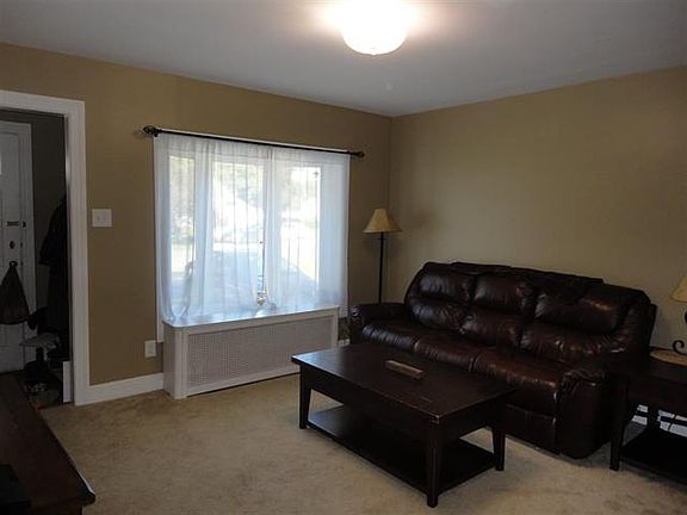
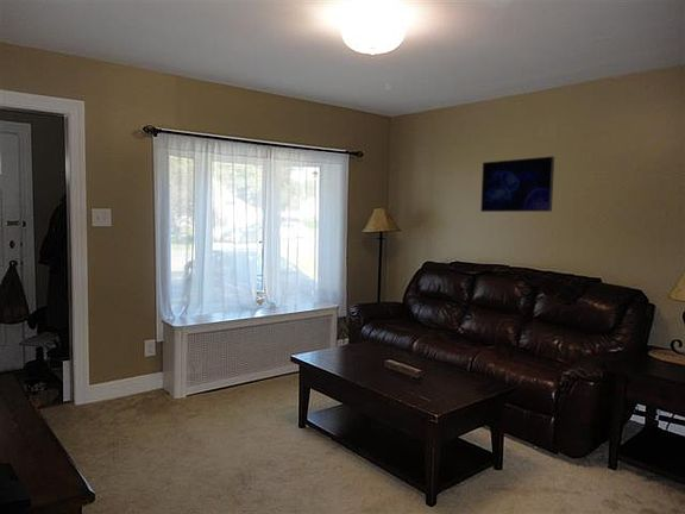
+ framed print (515, 186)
